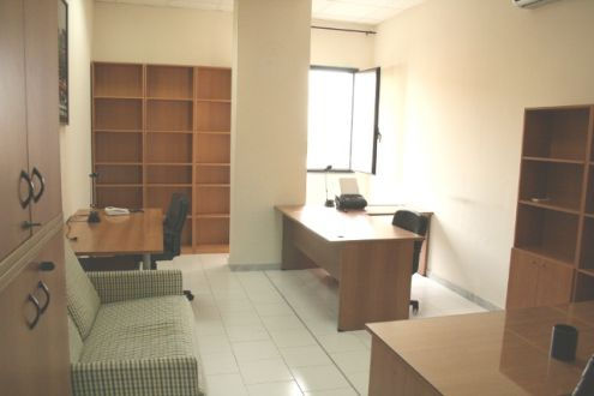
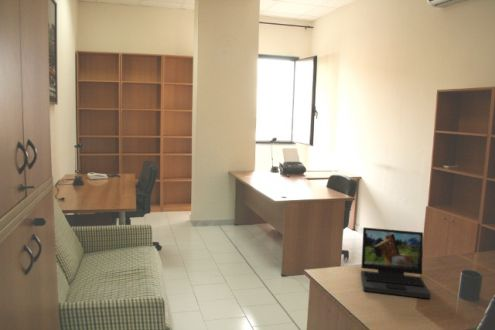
+ laptop (394, 259)
